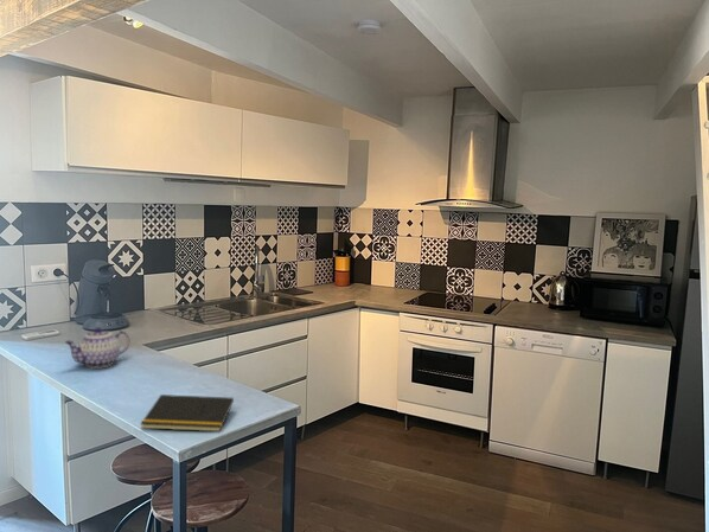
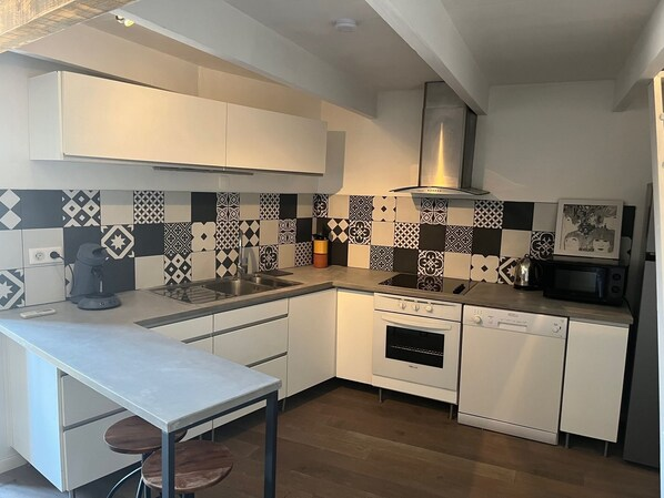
- notepad (189, 411)
- teapot (98, 346)
